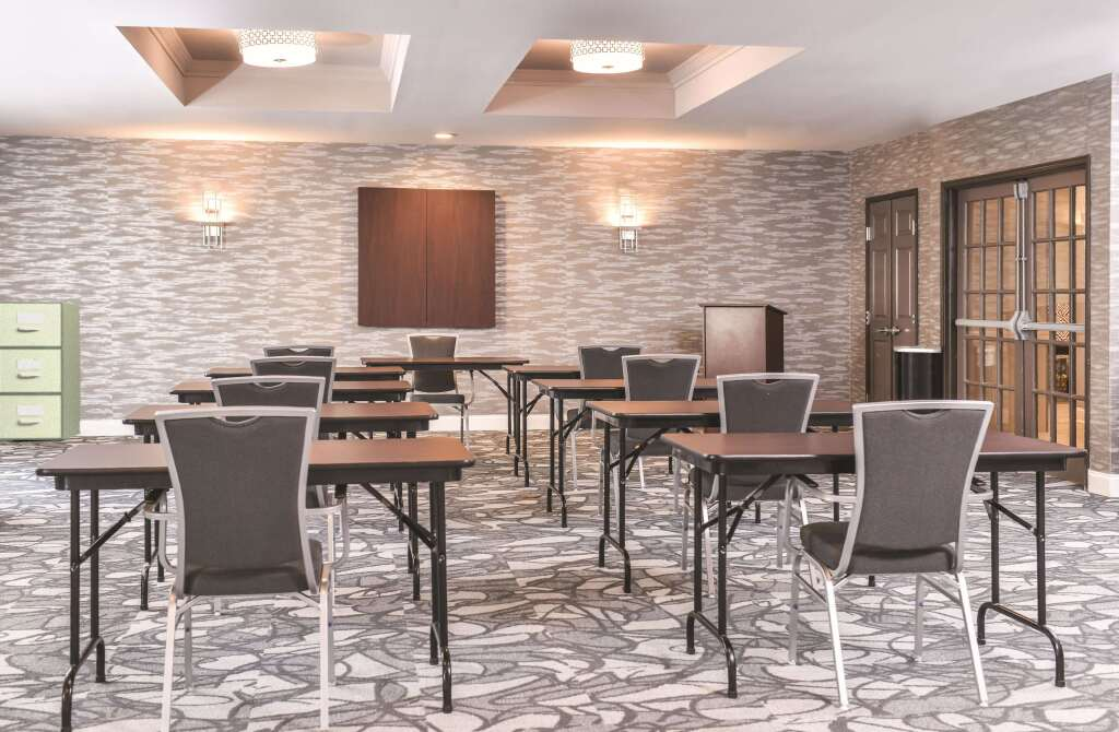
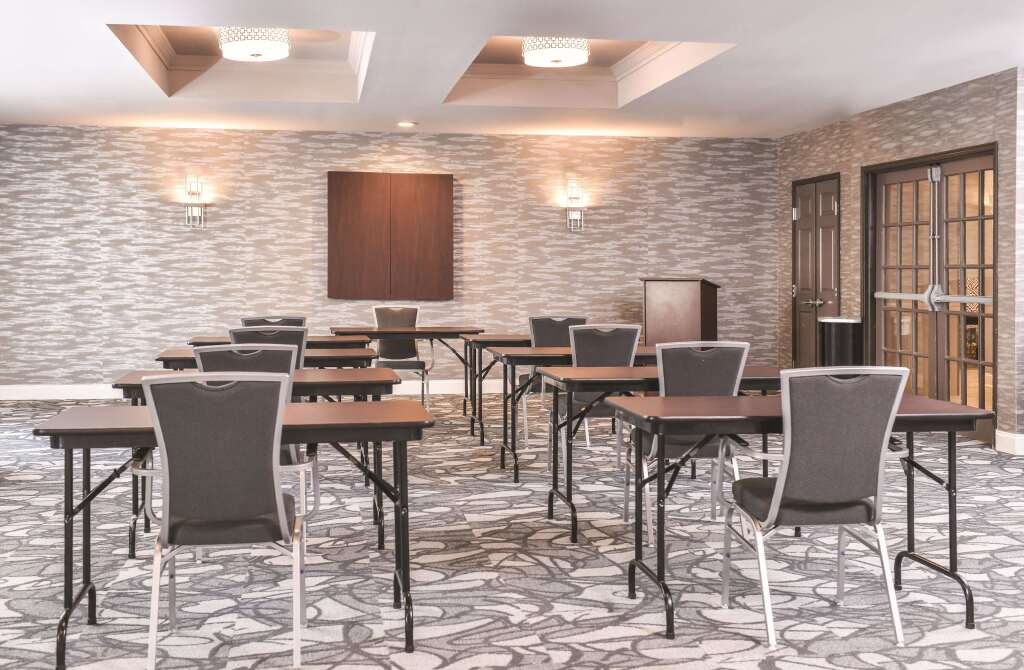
- filing cabinet (38, 370)
